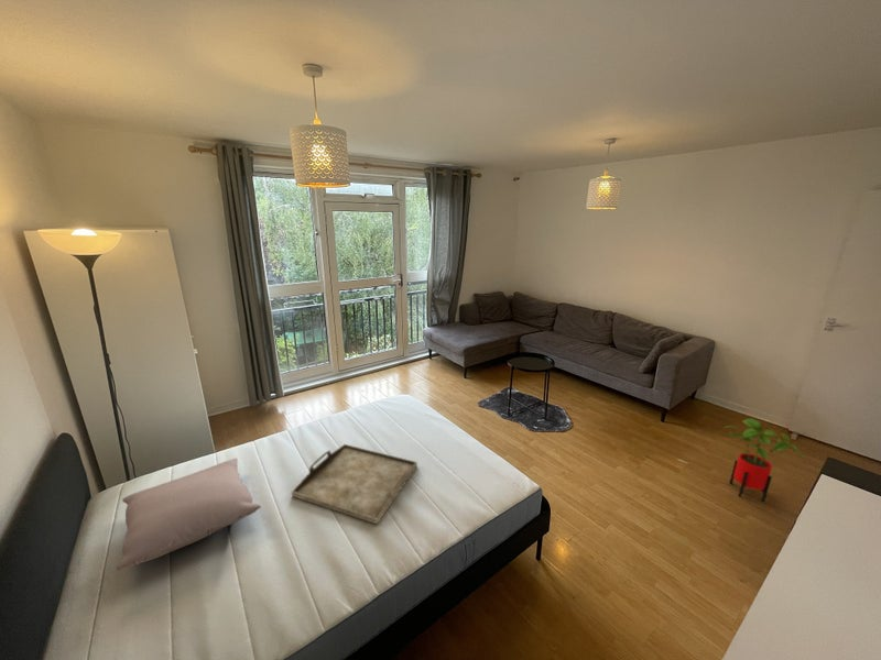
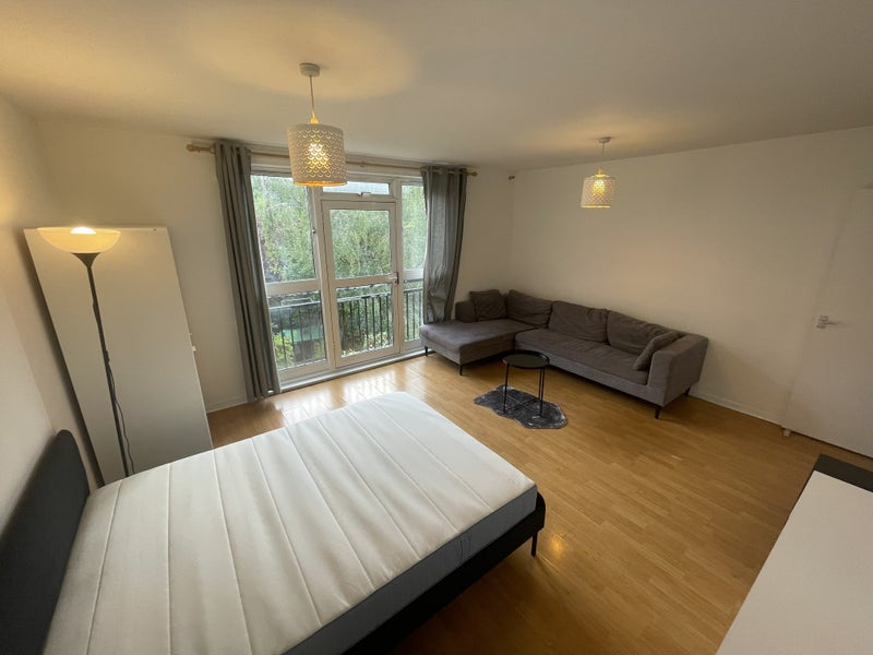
- pillow (191, 503)
- serving tray (358, 473)
- house plant (752, 457)
